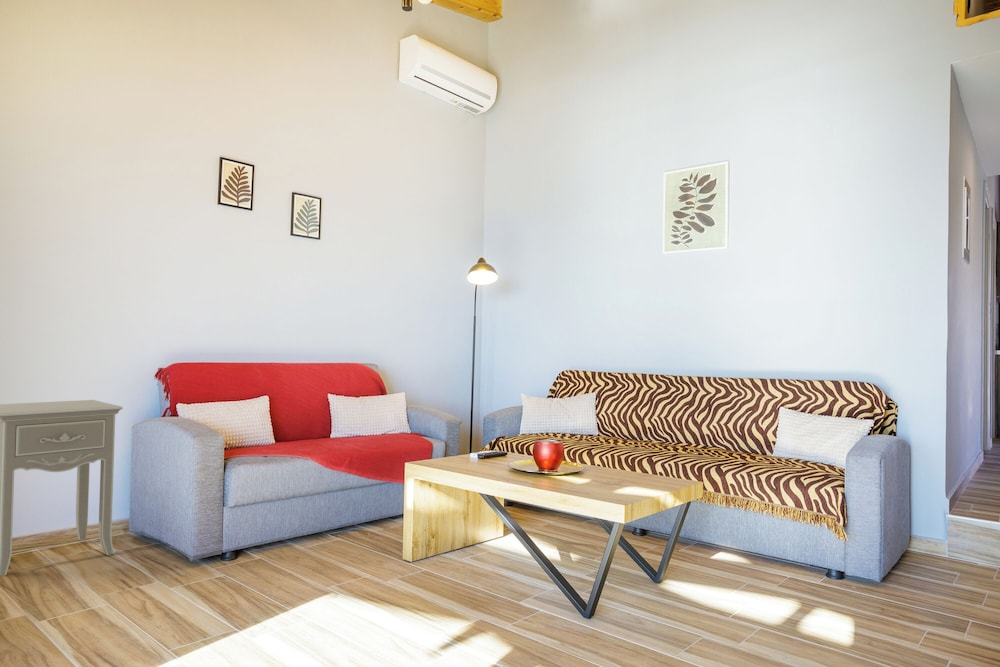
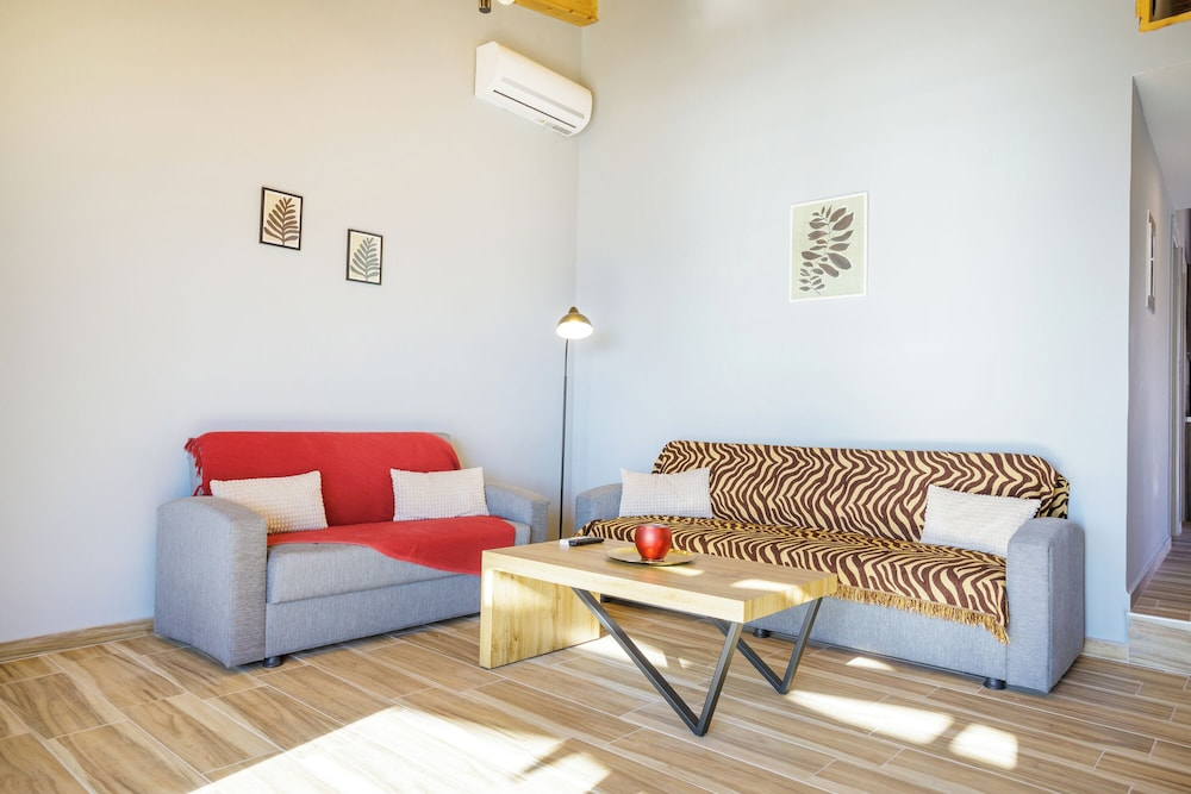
- nightstand (49, 471)
